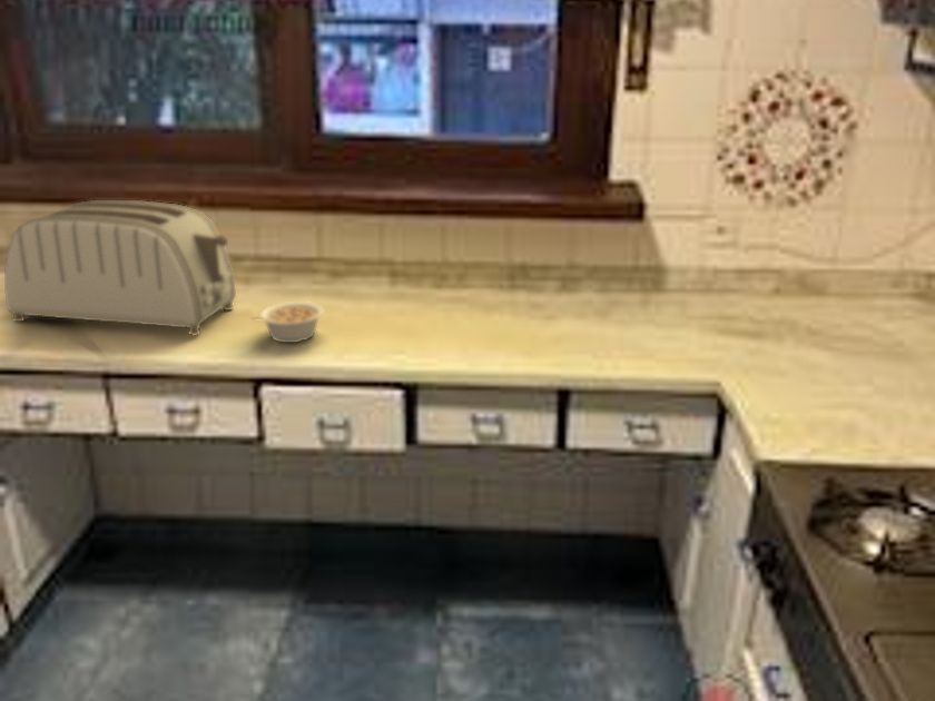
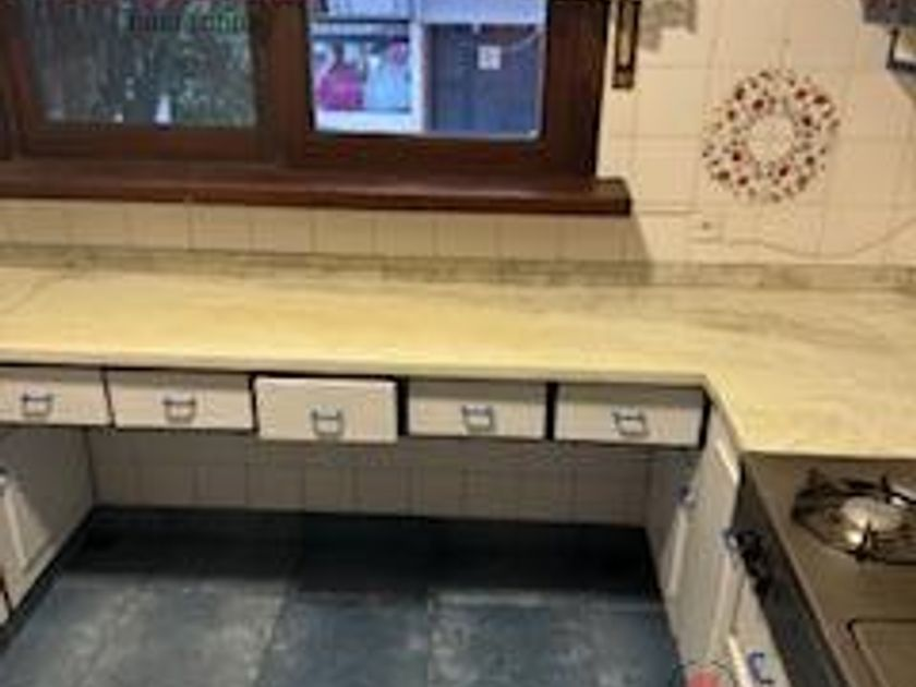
- toaster (126, 263)
- legume (291, 322)
